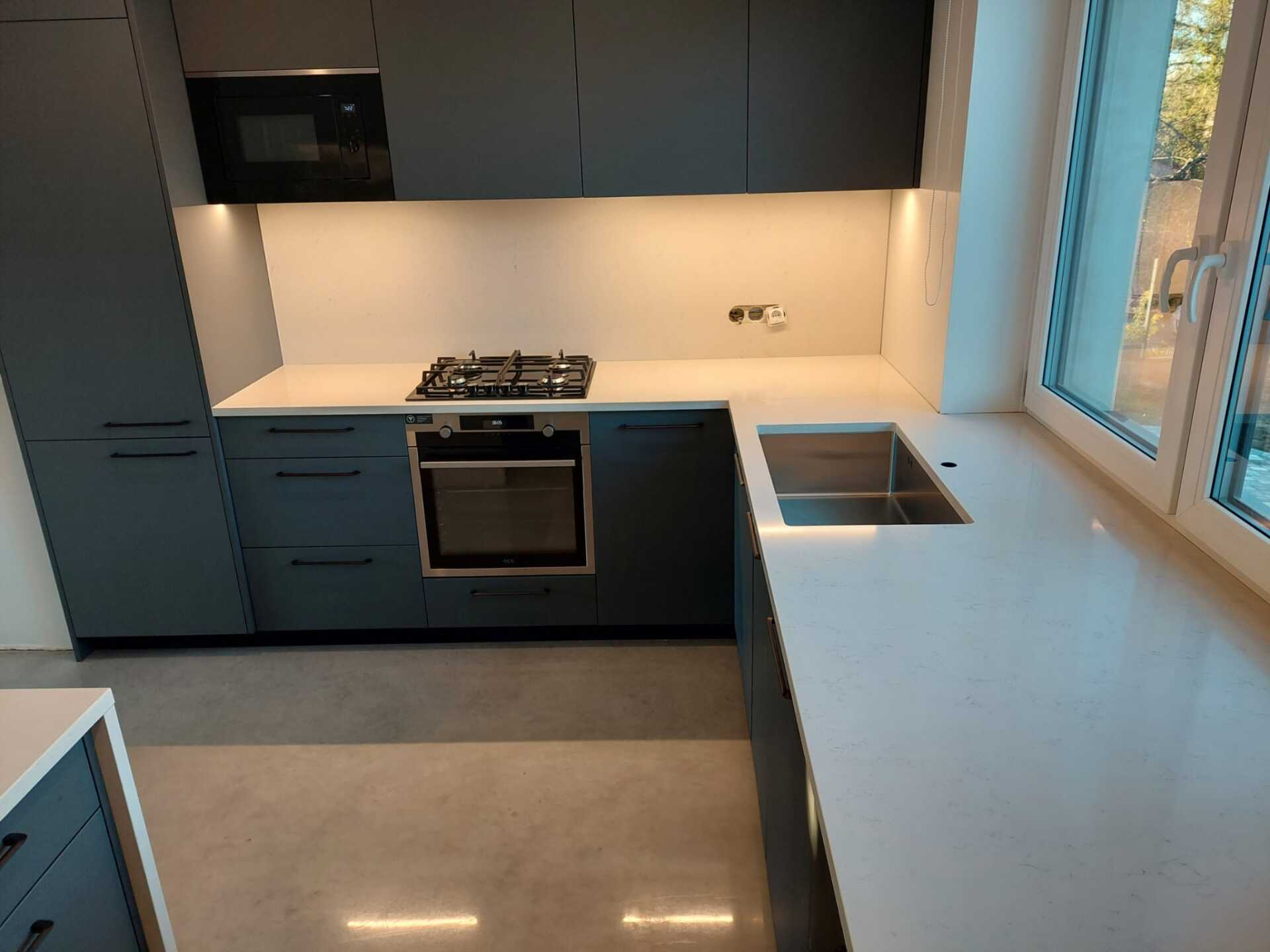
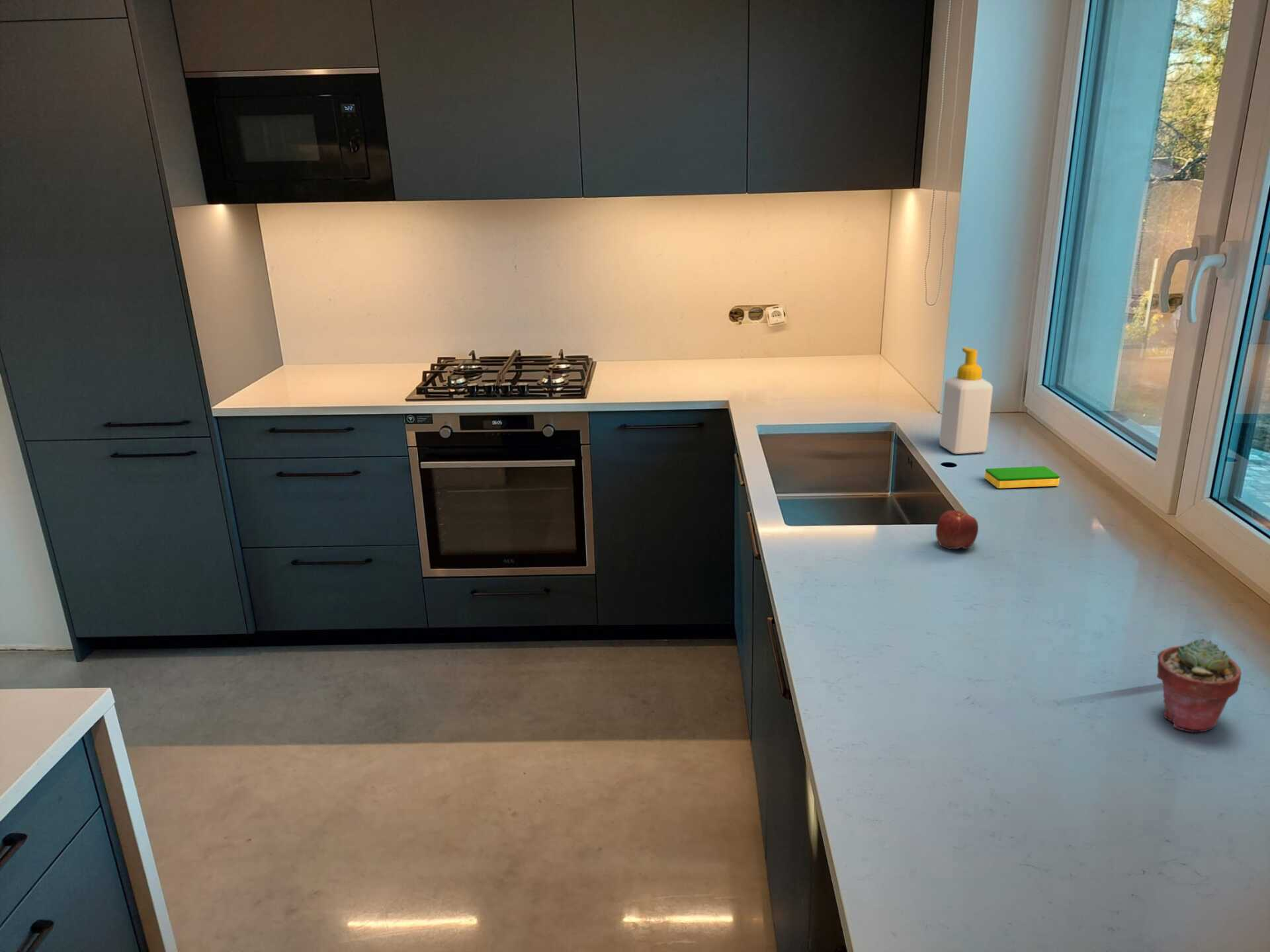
+ soap bottle (966, 400)
+ potted succulent (1196, 680)
+ apple (956, 529)
+ dish sponge (1021, 477)
